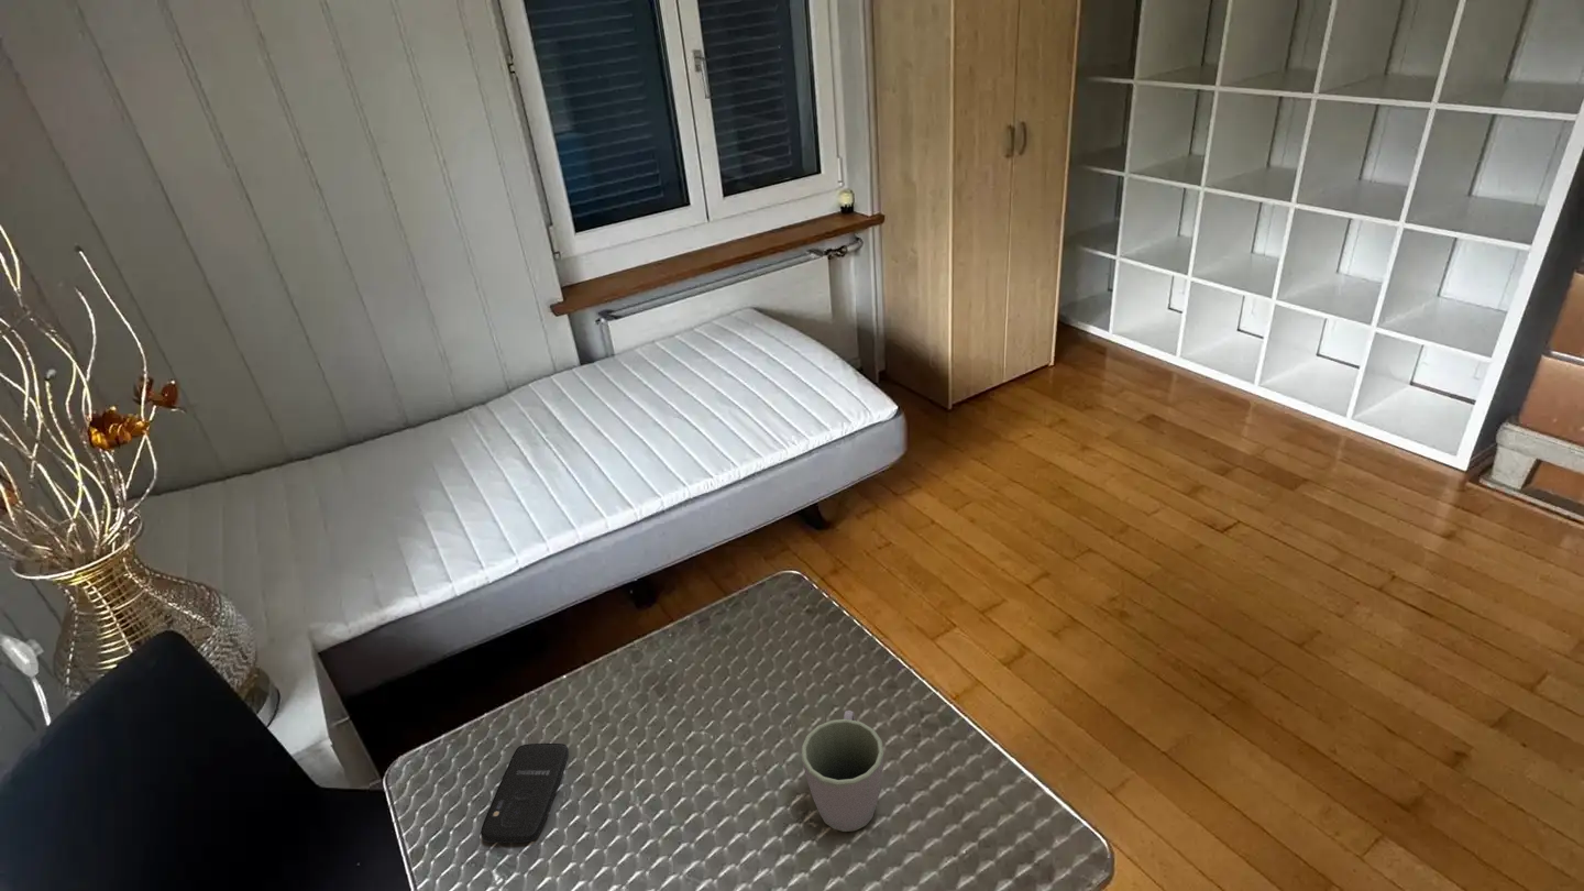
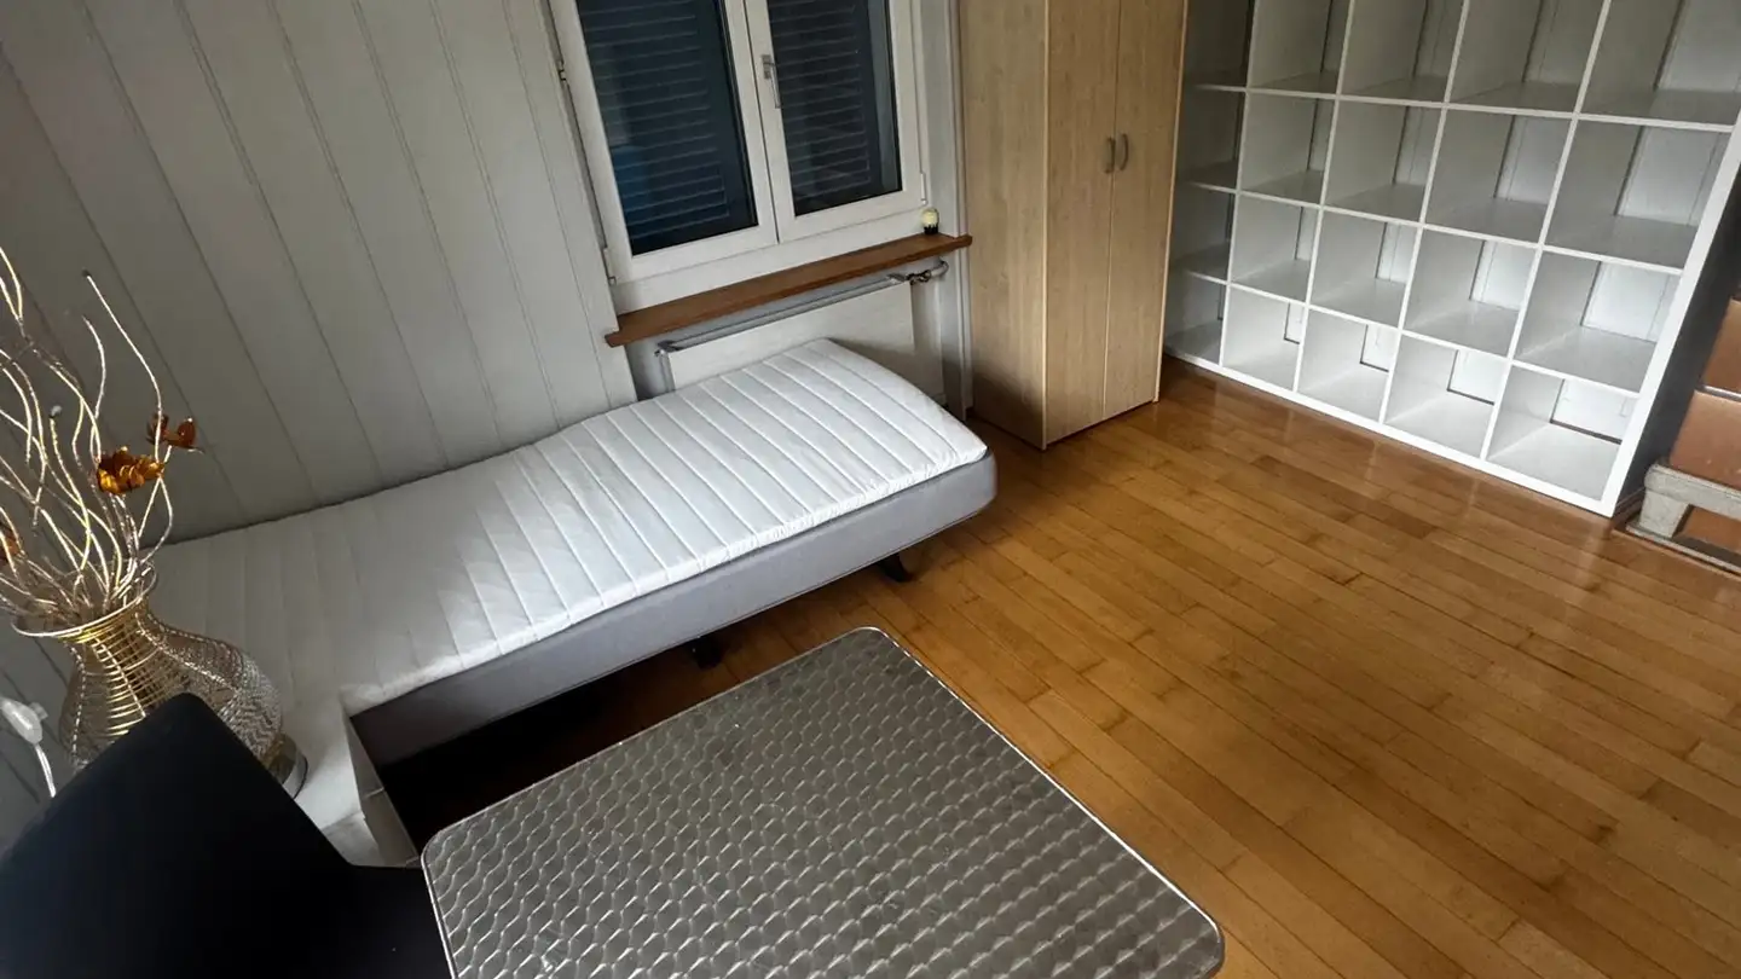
- smartphone (526, 790)
- mug (846, 766)
